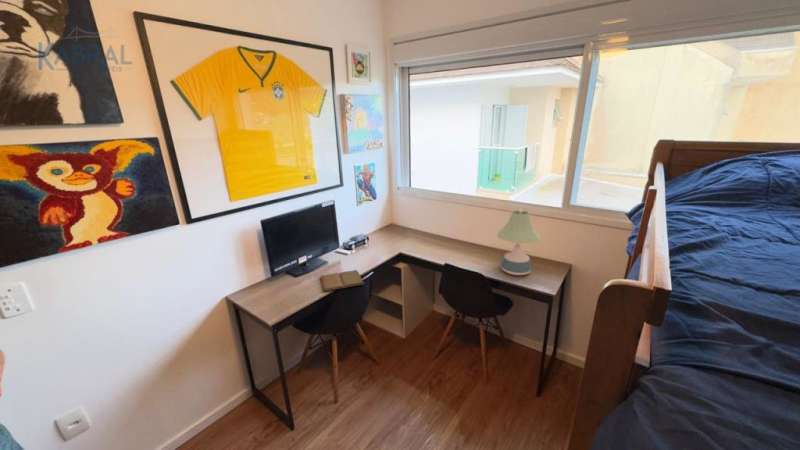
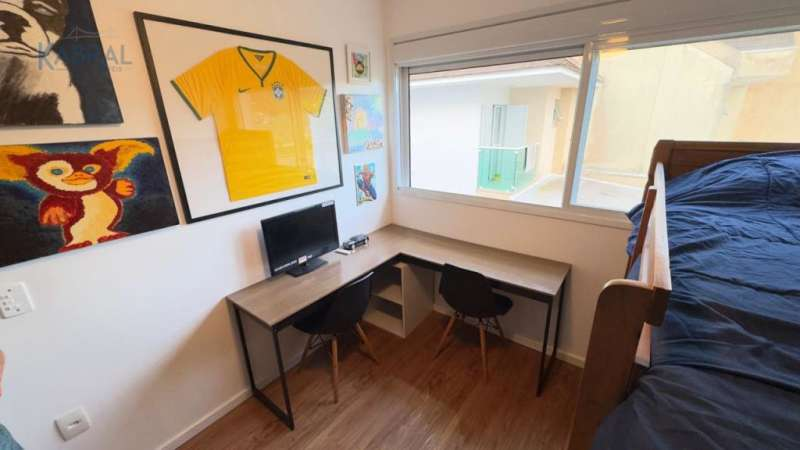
- desk lamp (518, 241)
- book (341, 279)
